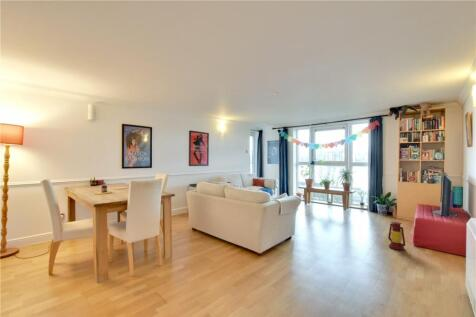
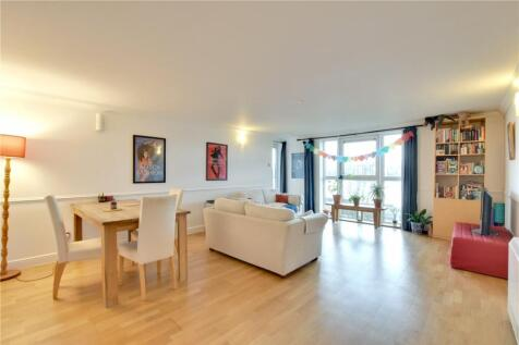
- lantern (396, 235)
